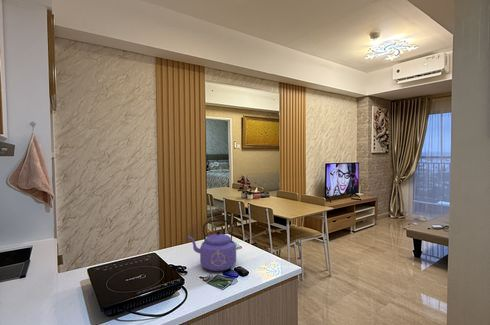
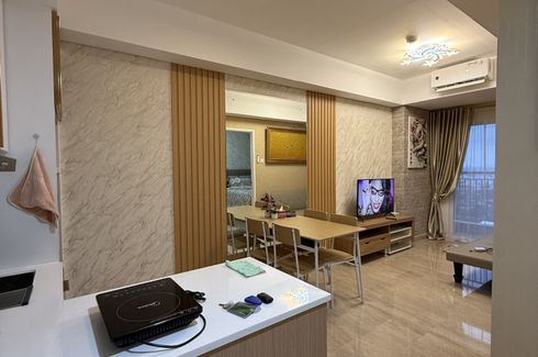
- kettle (212, 242)
